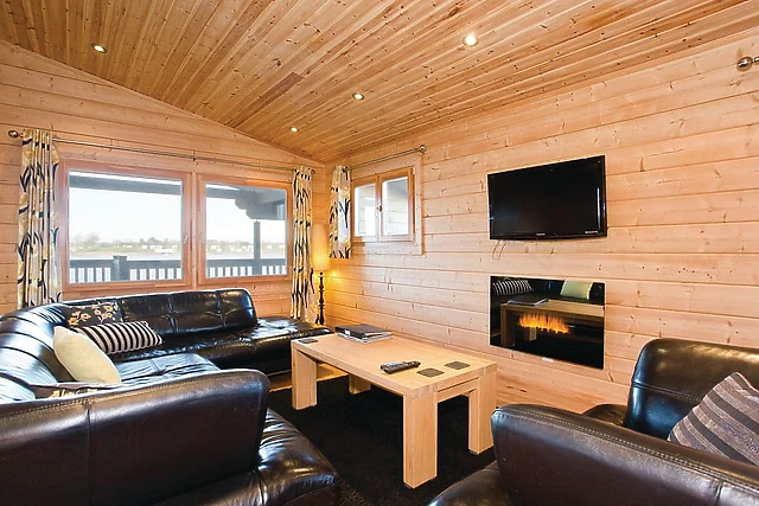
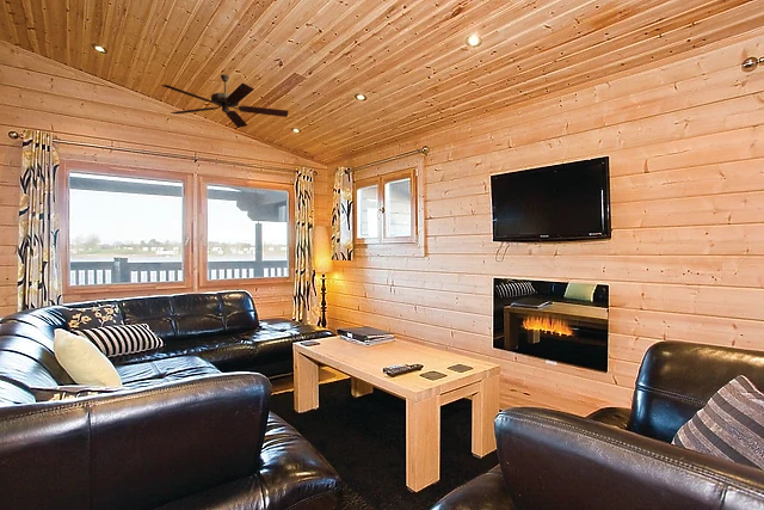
+ ceiling fan (229, 94)
